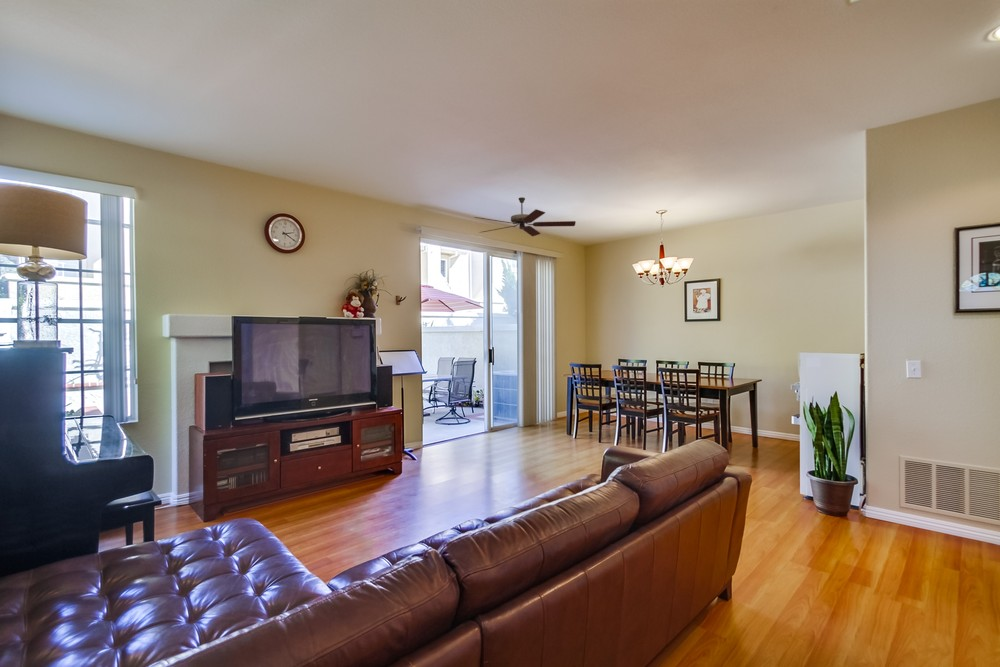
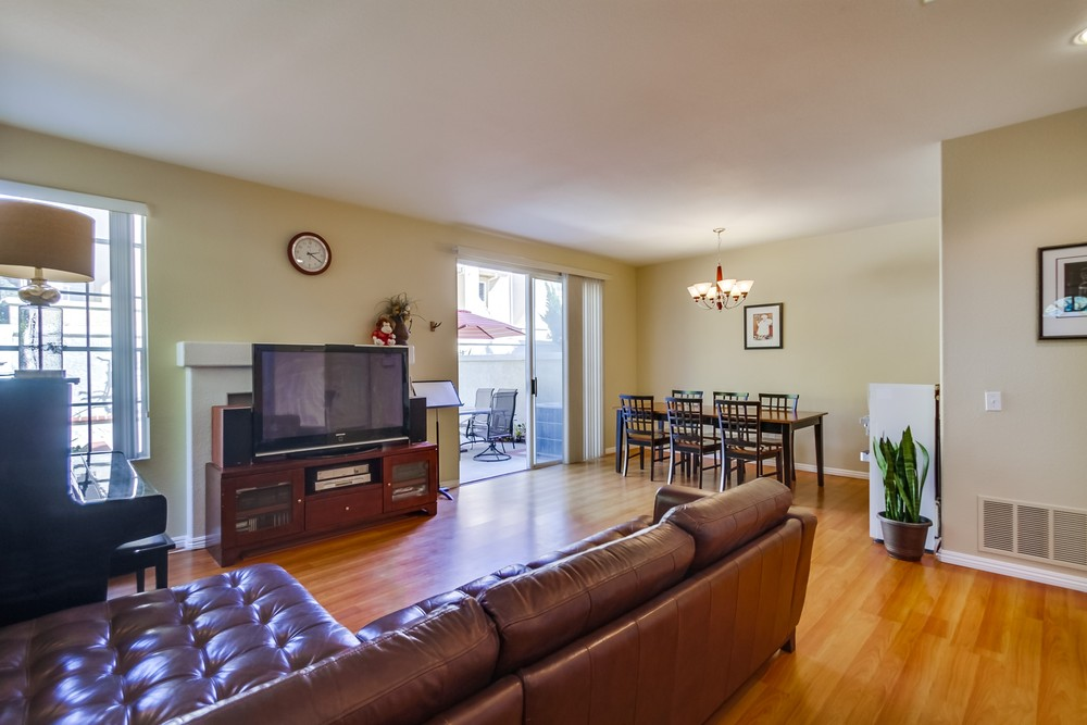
- ceiling fan (525, 214)
